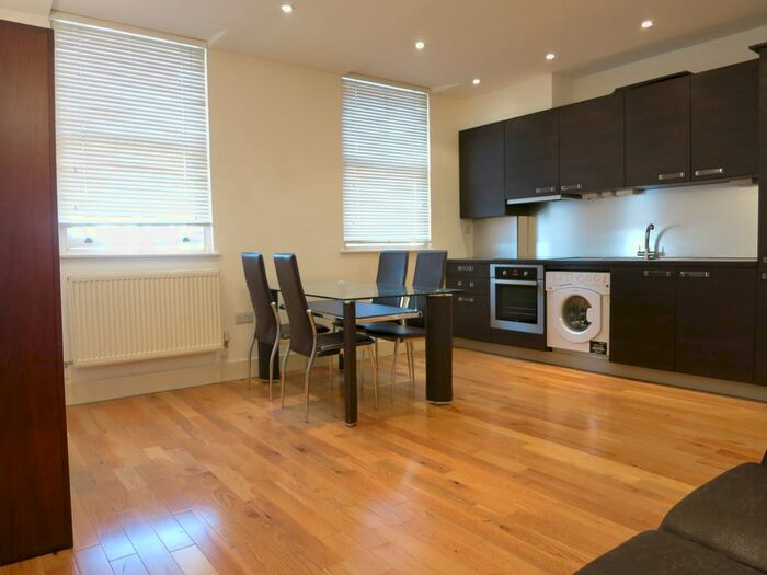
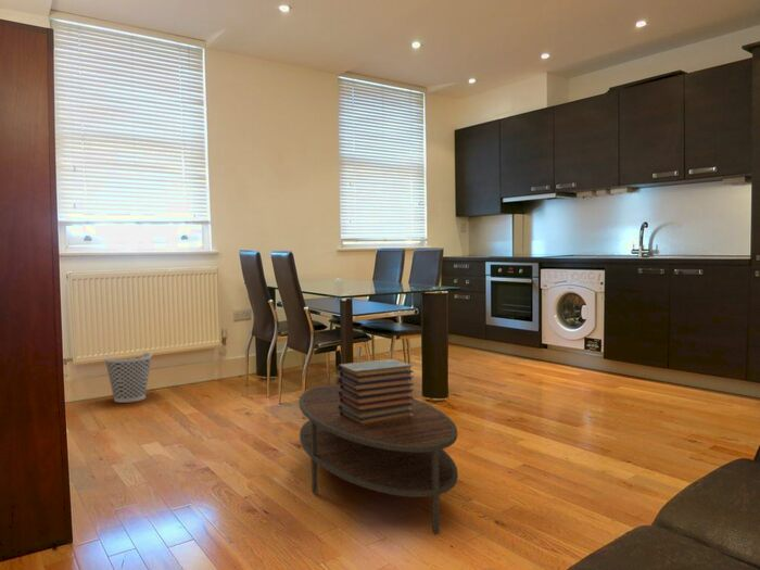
+ coffee table (370, 444)
+ wastebasket (128, 377)
+ book stack (375, 390)
